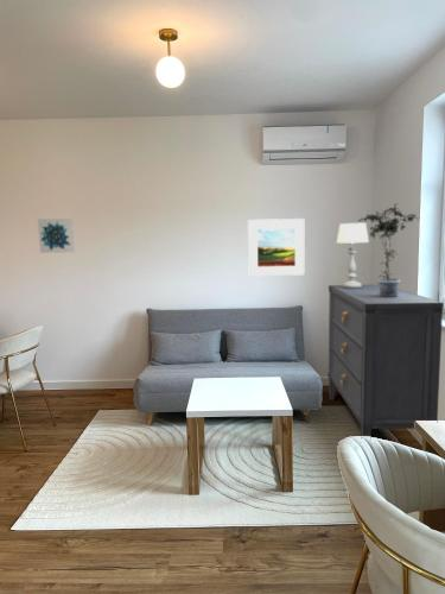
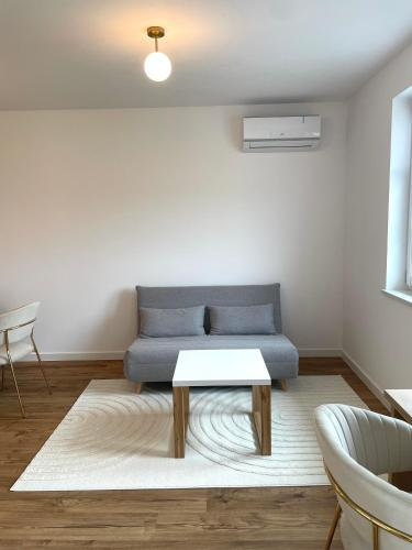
- potted plant (387, 249)
- dresser (373, 359)
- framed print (275, 247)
- table lamp (351, 255)
- wall art (56, 235)
